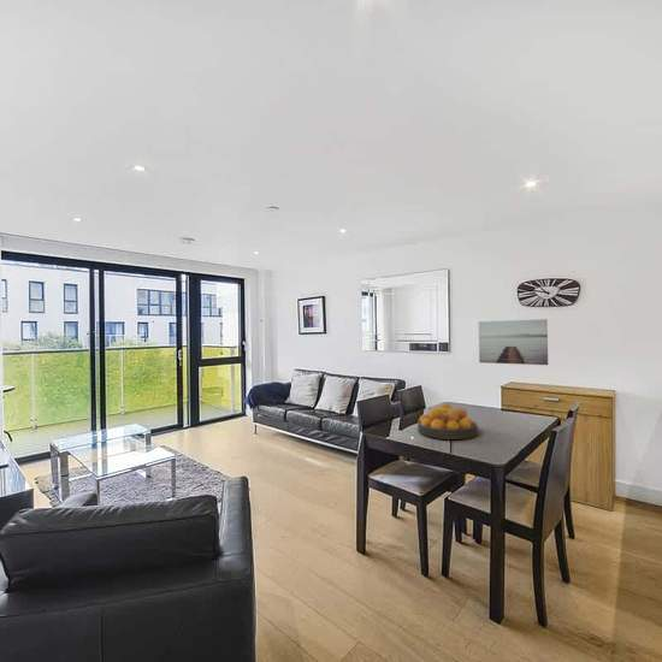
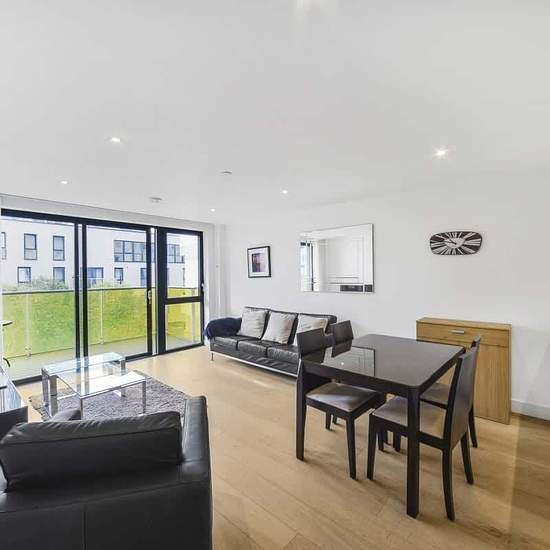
- fruit bowl (447, 418)
- wall art (510, 342)
